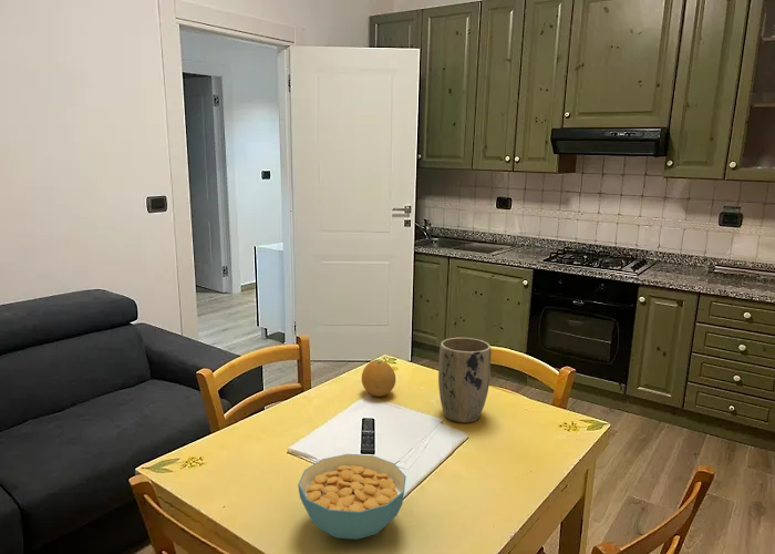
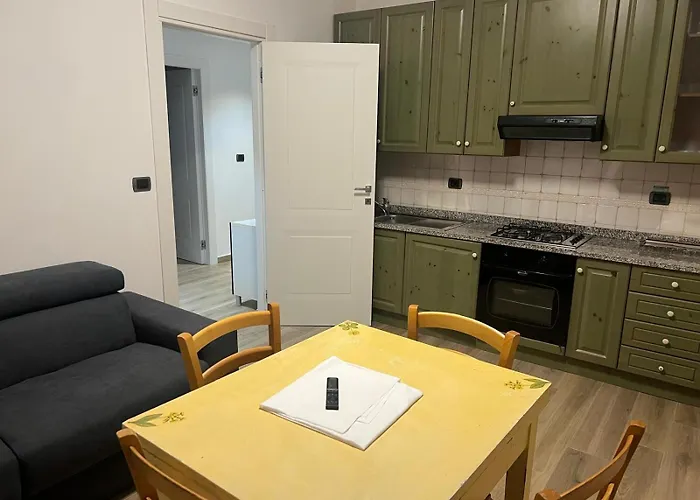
- cereal bowl (352, 504)
- fruit (378, 378)
- plant pot (463, 380)
